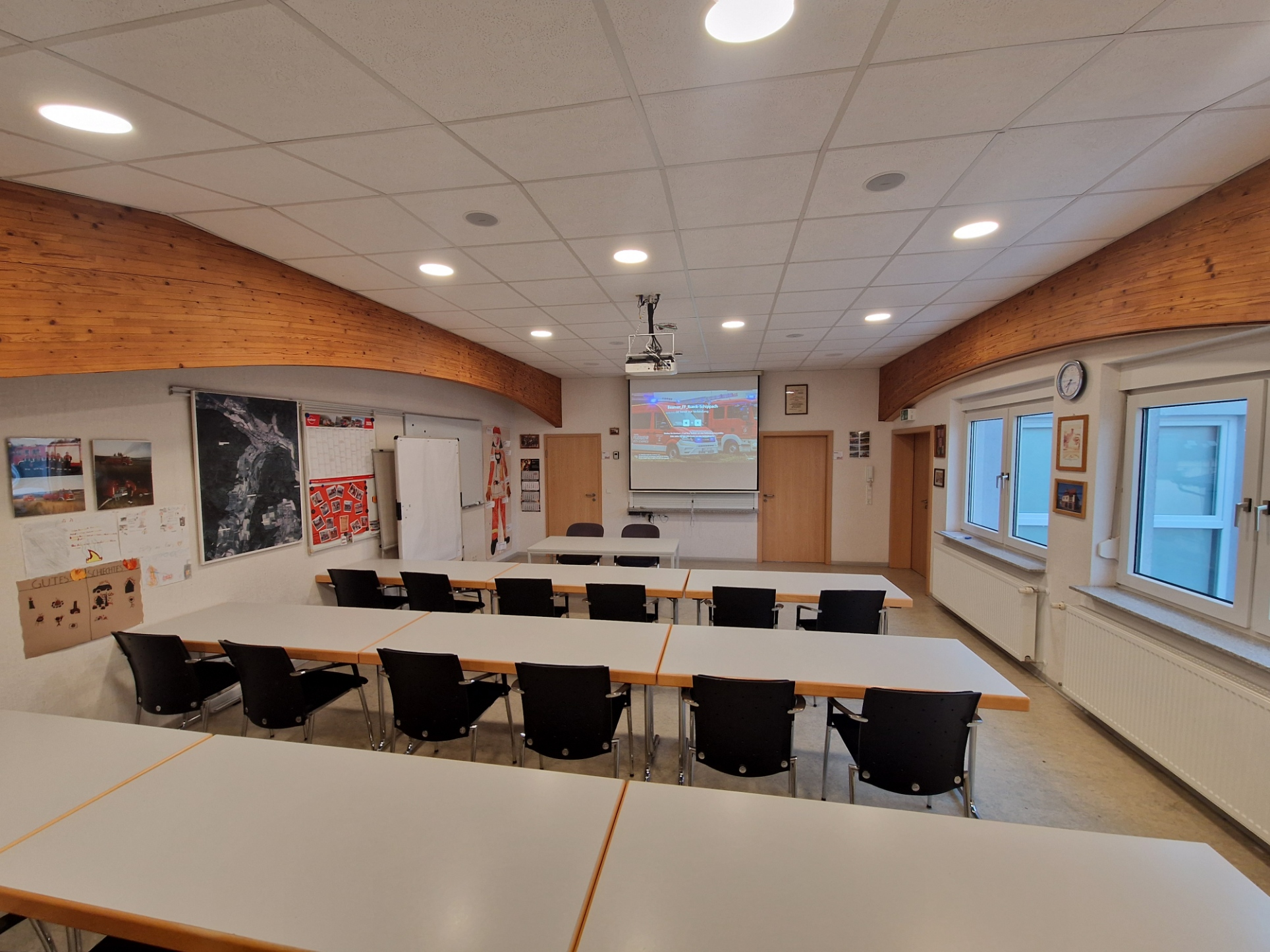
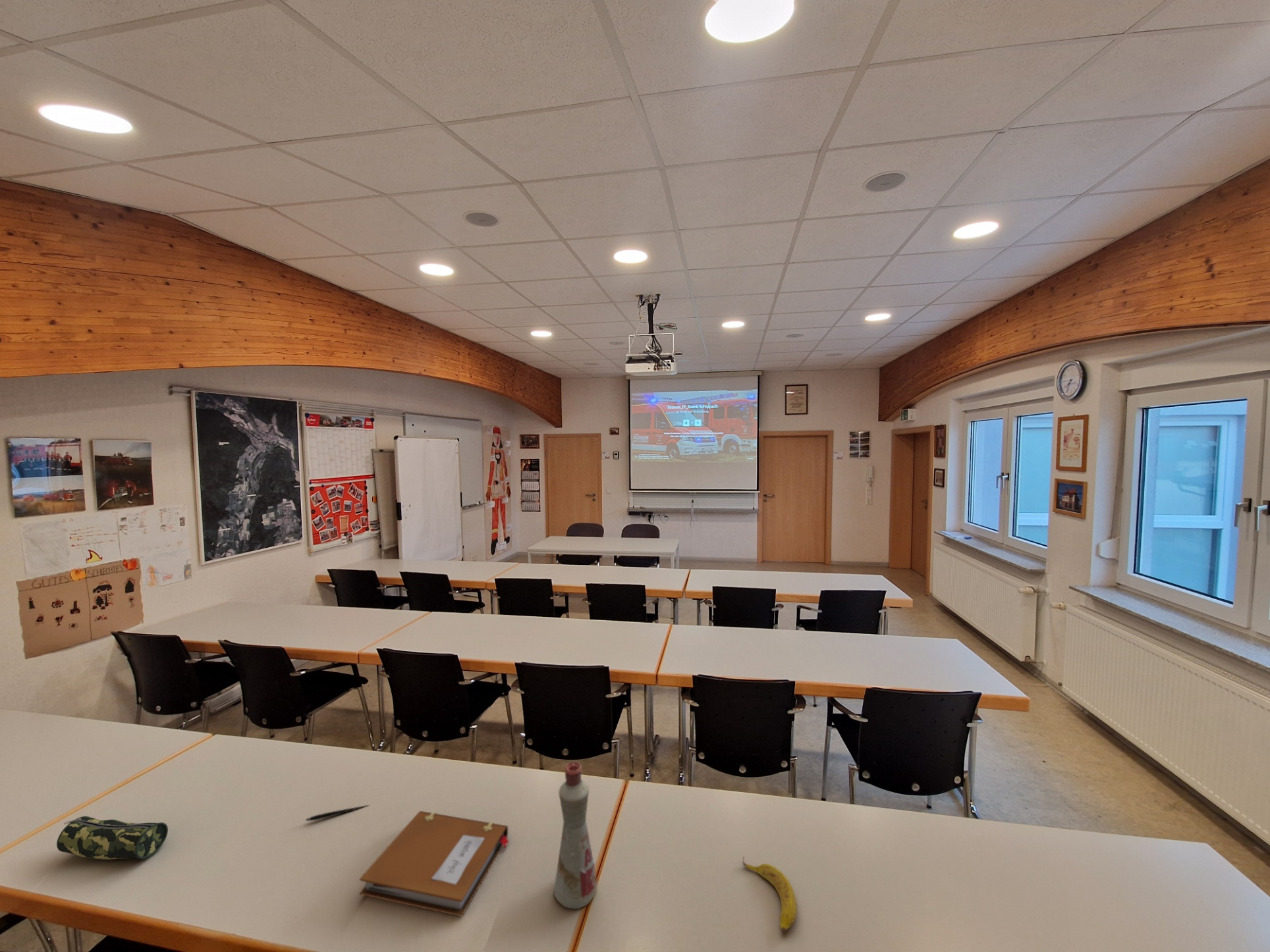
+ banana (774, 886)
+ pencil case (111, 837)
+ notebook (442, 856)
+ bottle (574, 828)
+ pen (338, 812)
